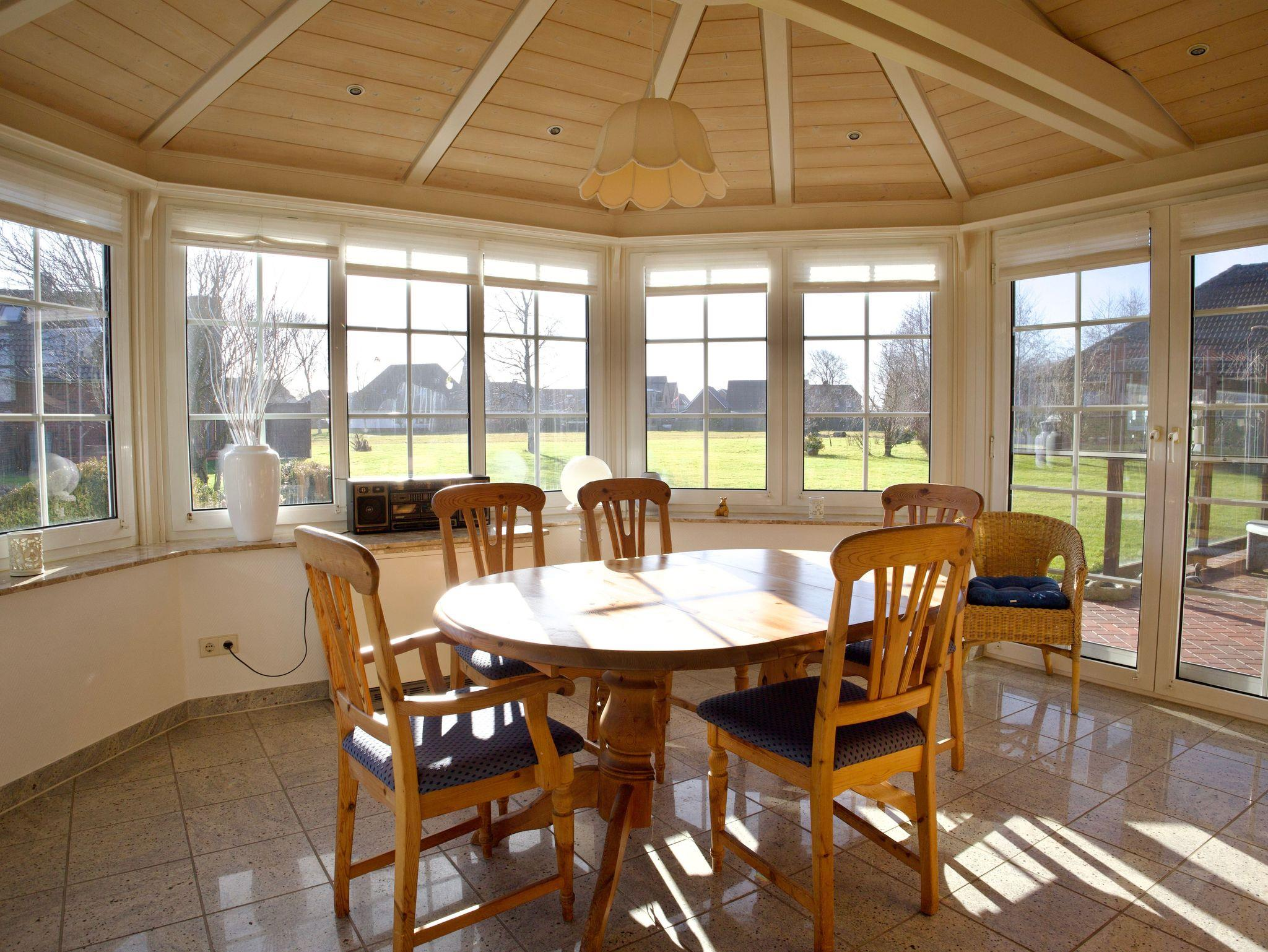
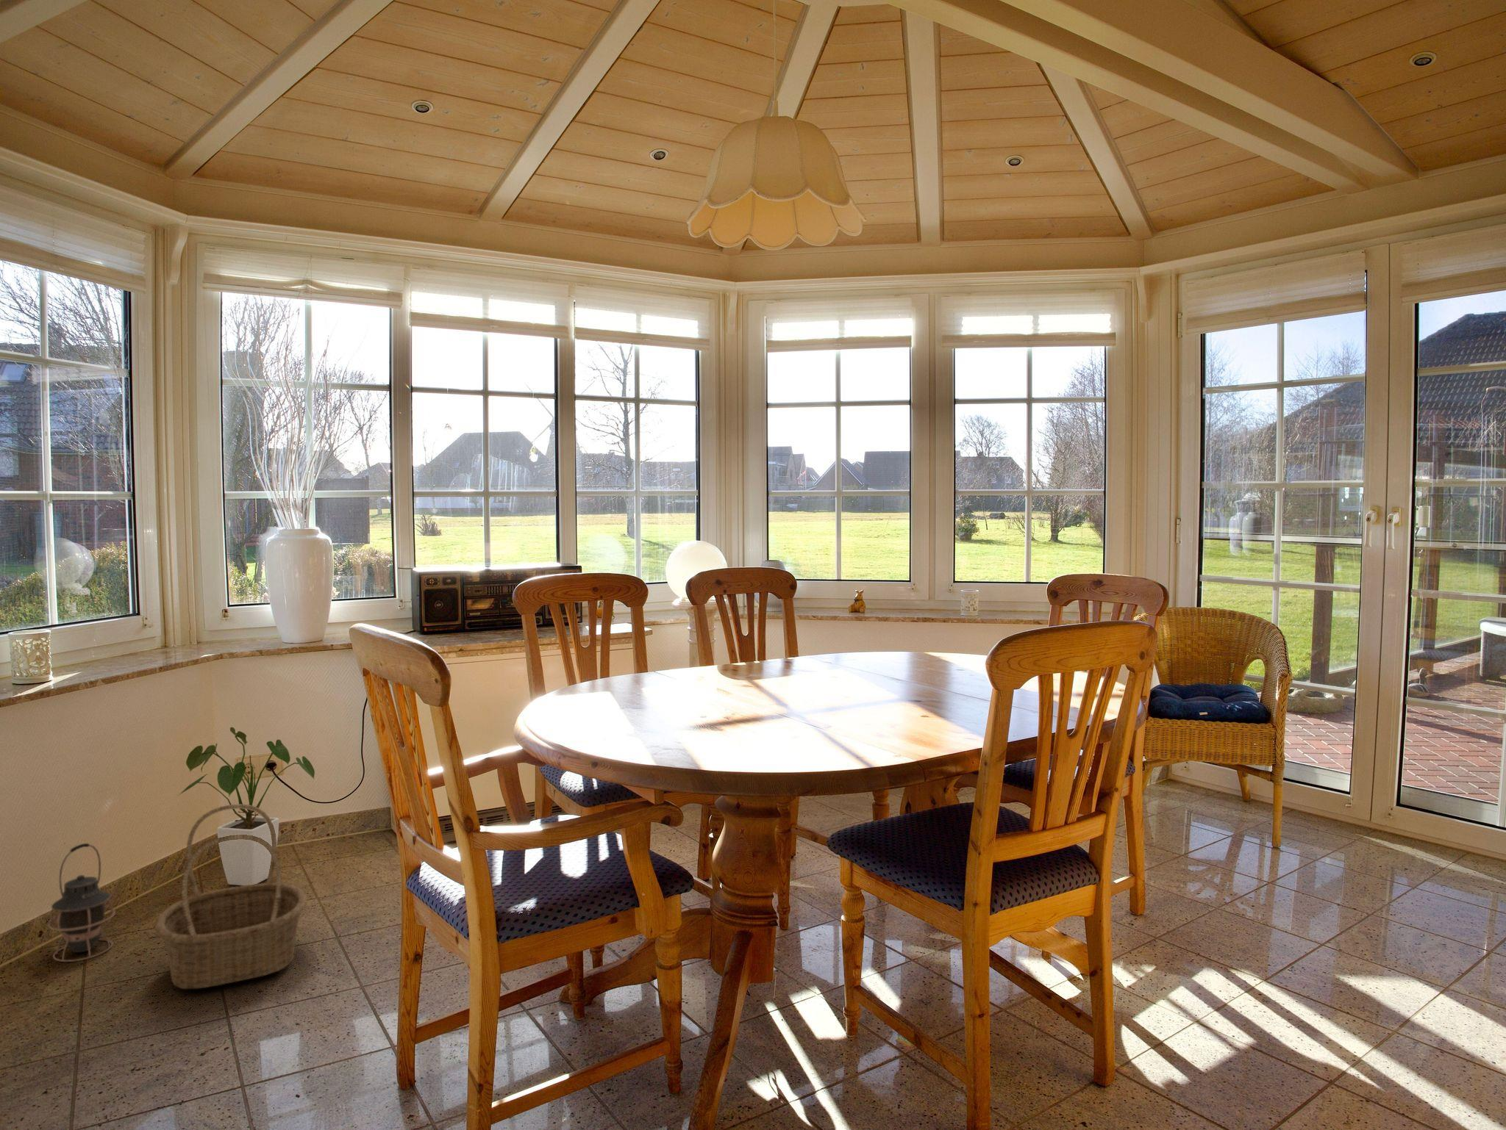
+ basket (233, 893)
+ lantern (81, 897)
+ house plant (257, 805)
